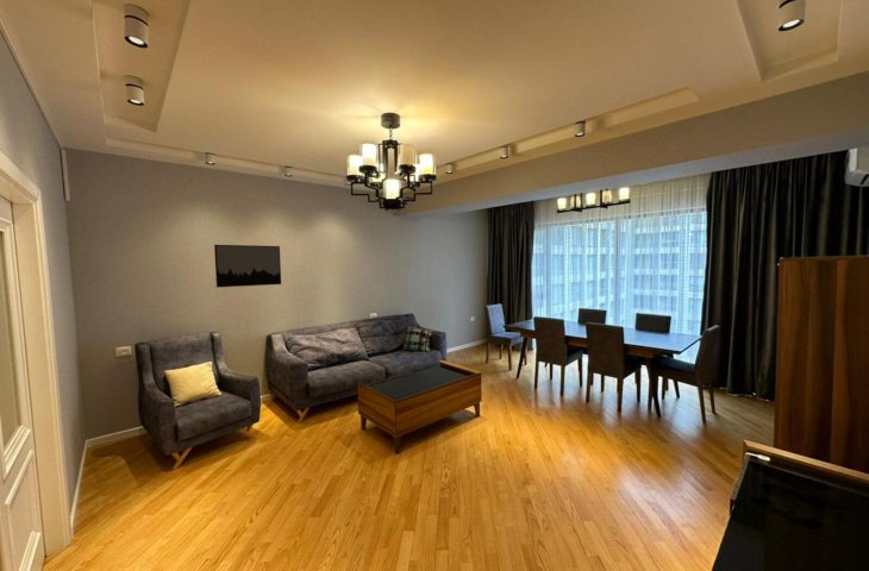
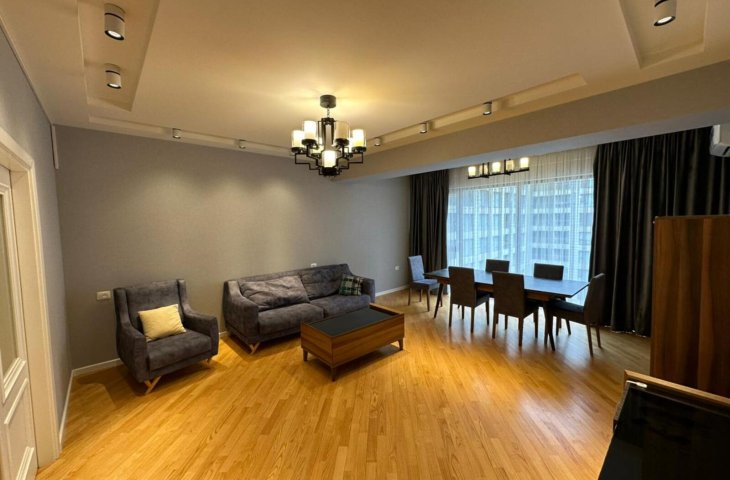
- wall art (249, 265)
